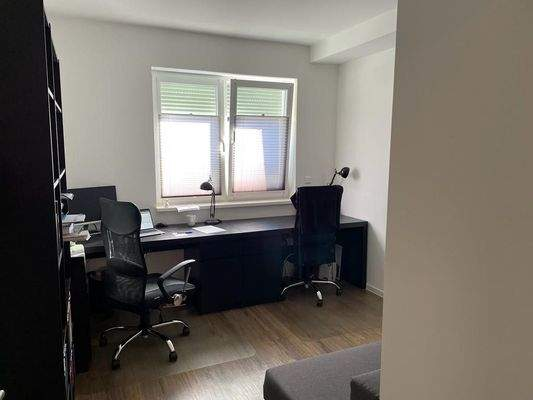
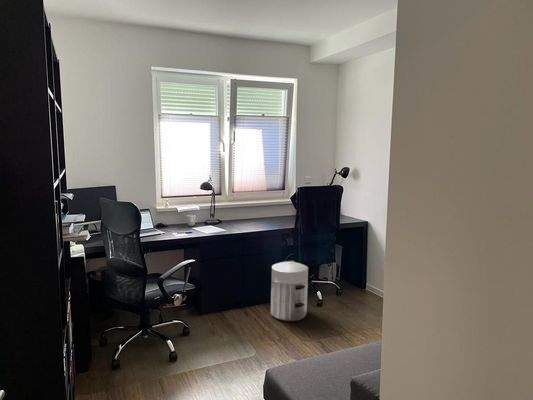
+ waste bin (289, 287)
